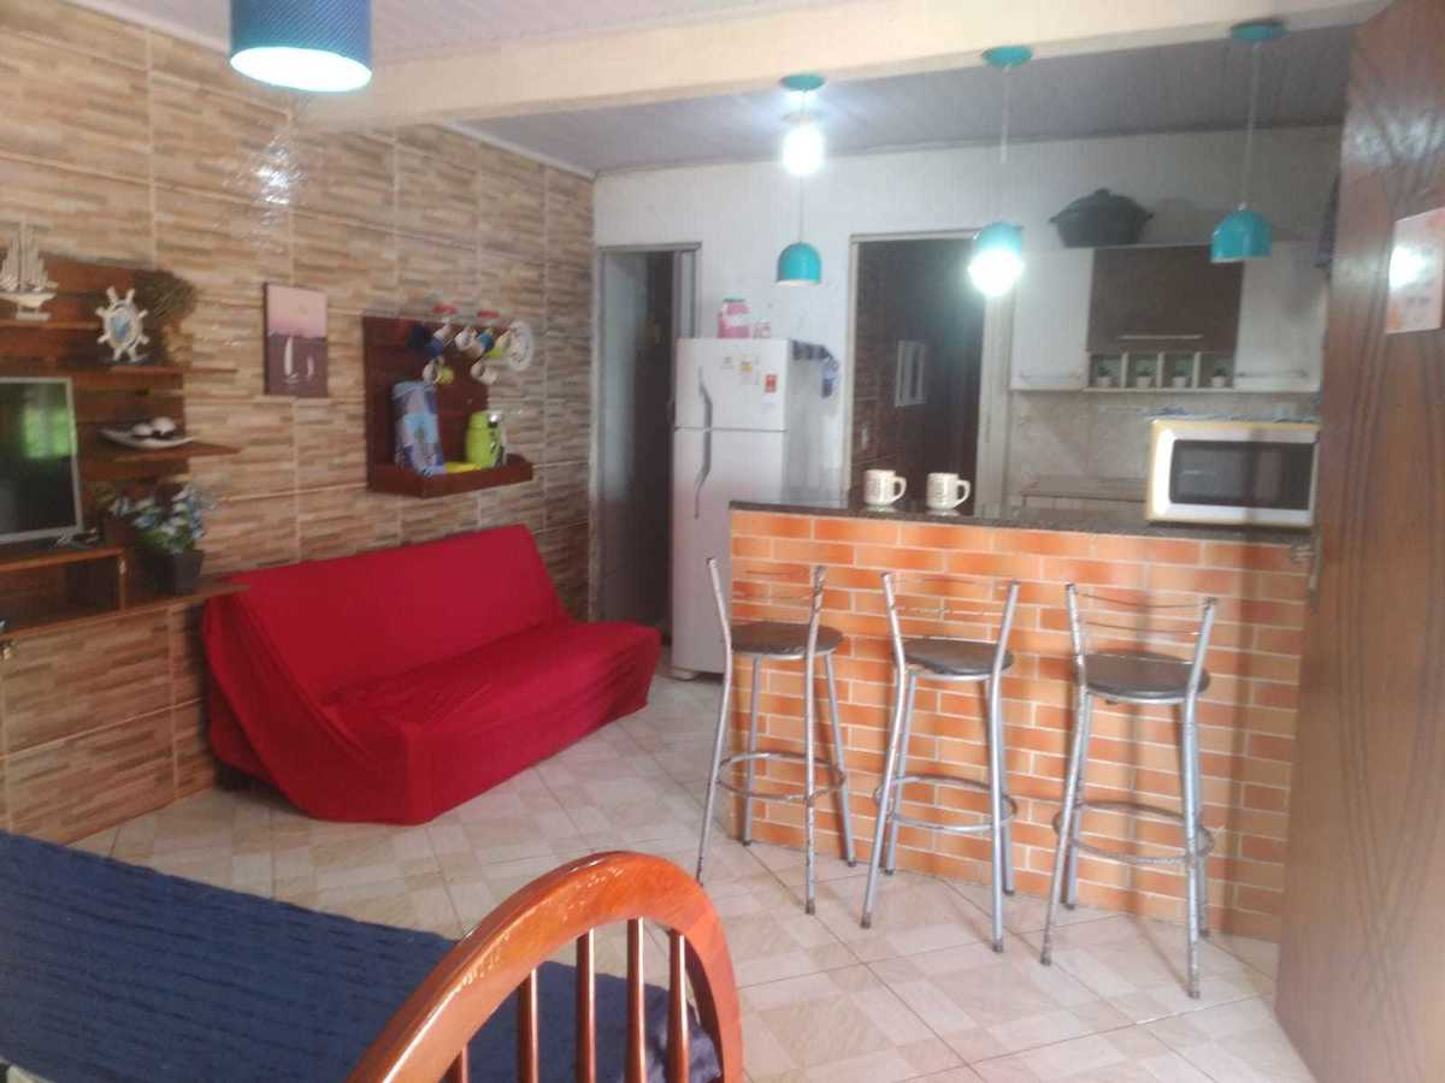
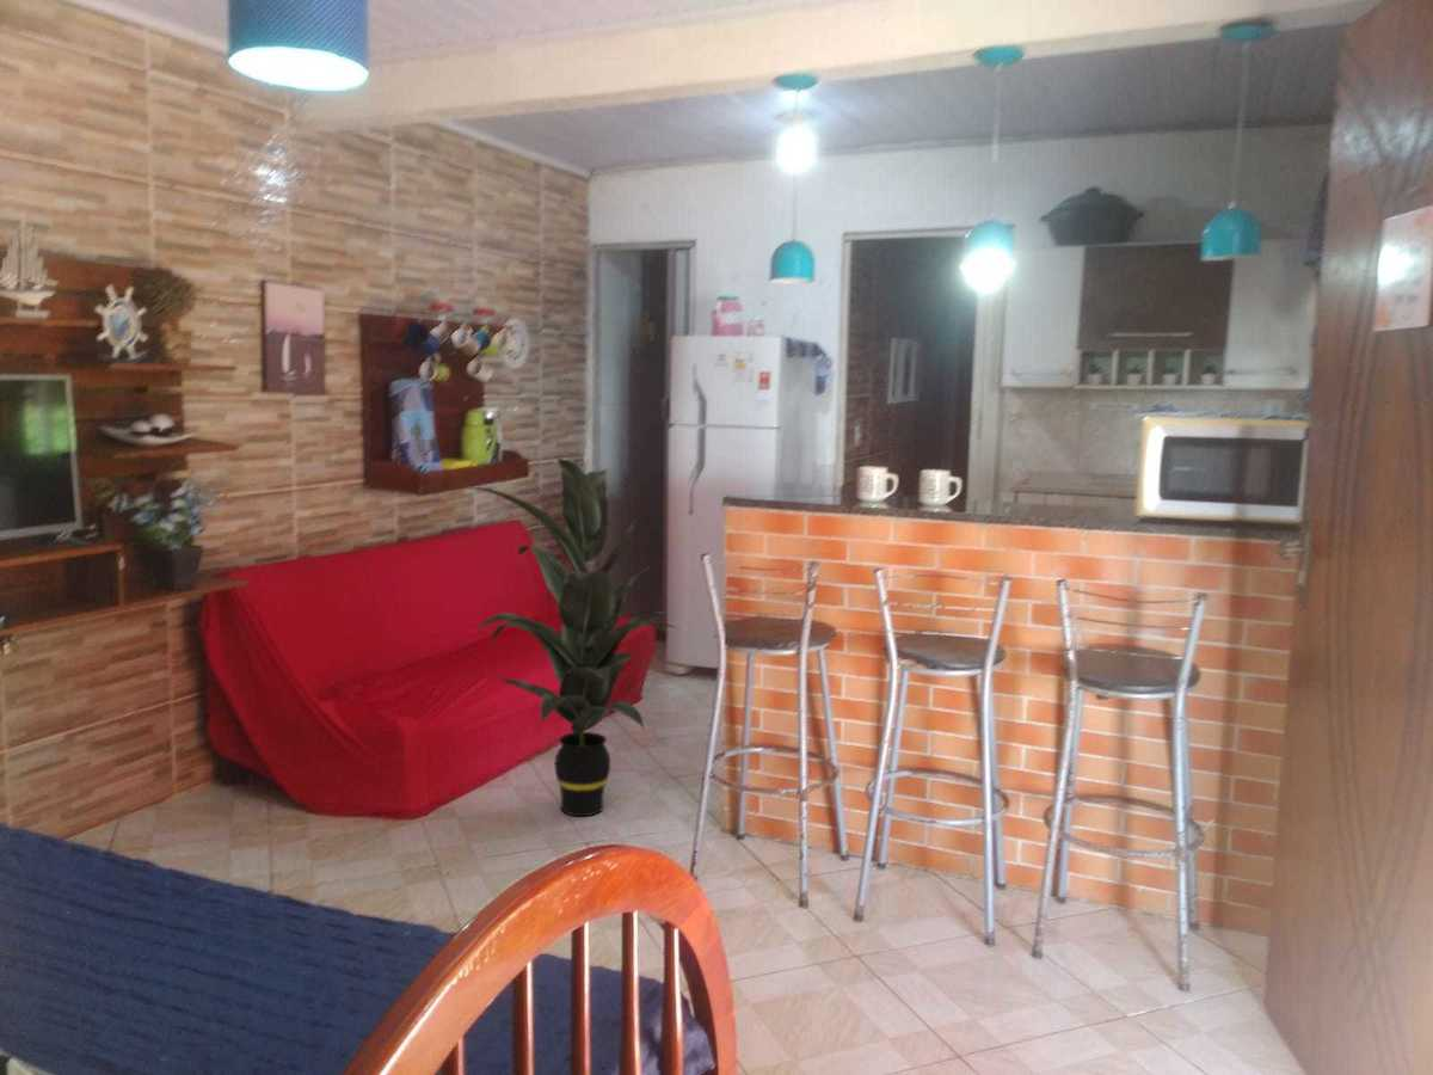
+ indoor plant (570, 637)
